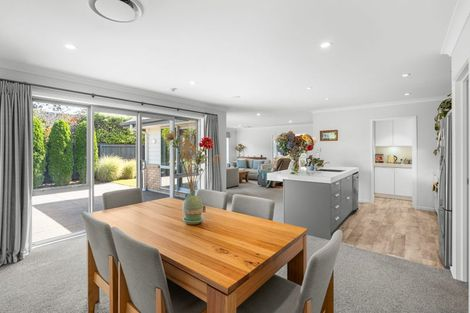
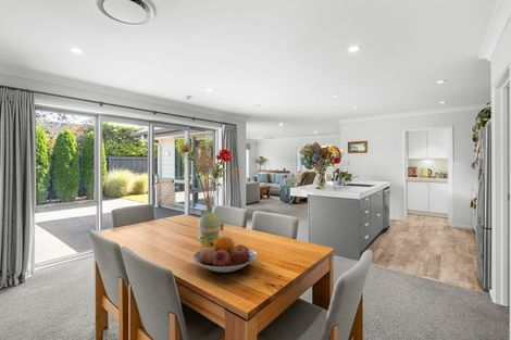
+ fruit bowl (225, 252)
